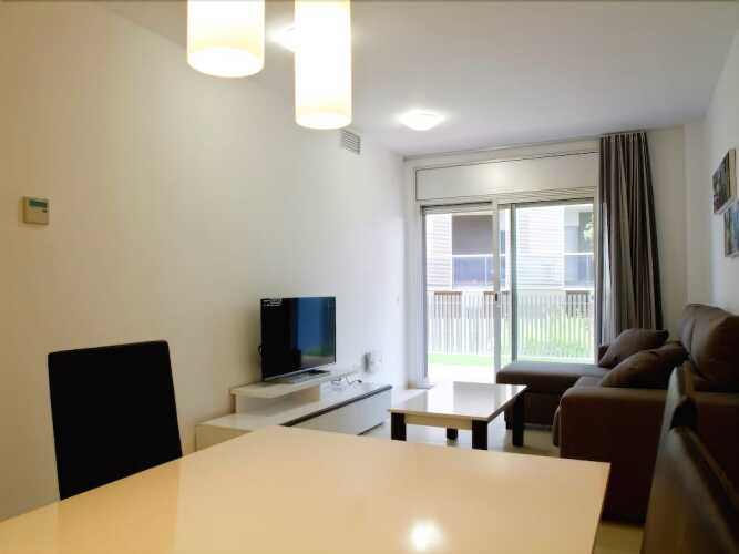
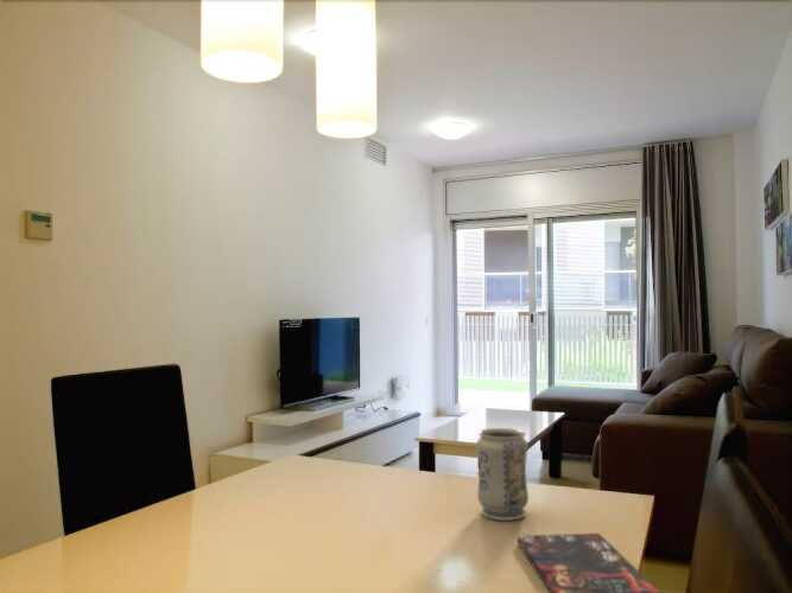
+ vase (502, 472)
+ book (581, 565)
